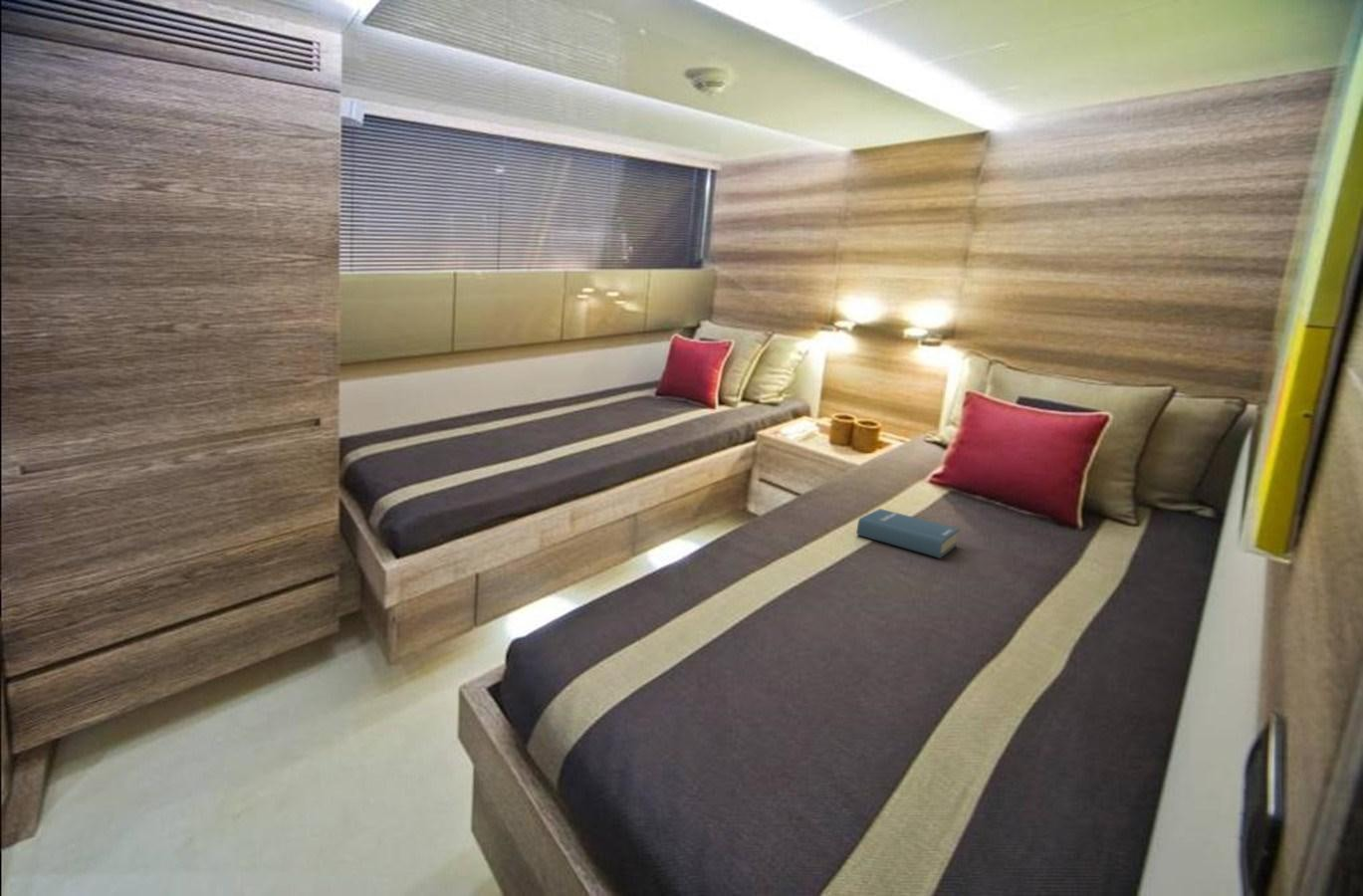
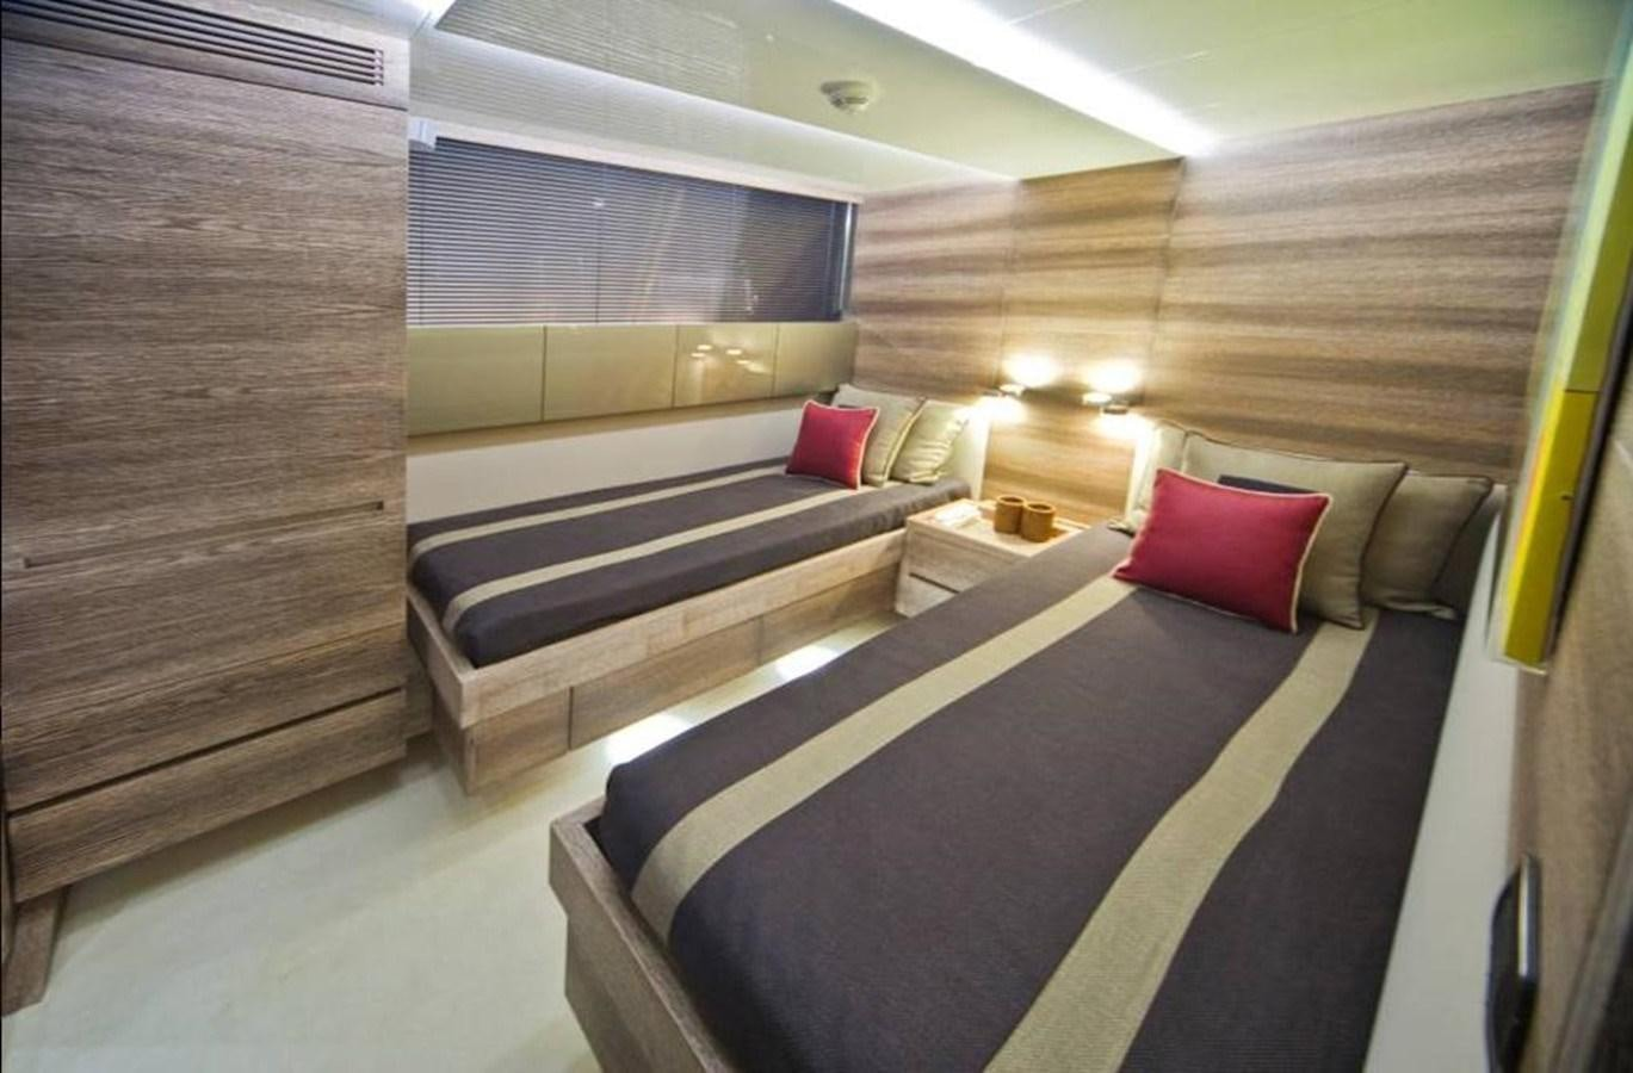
- hardback book (907, 532)
